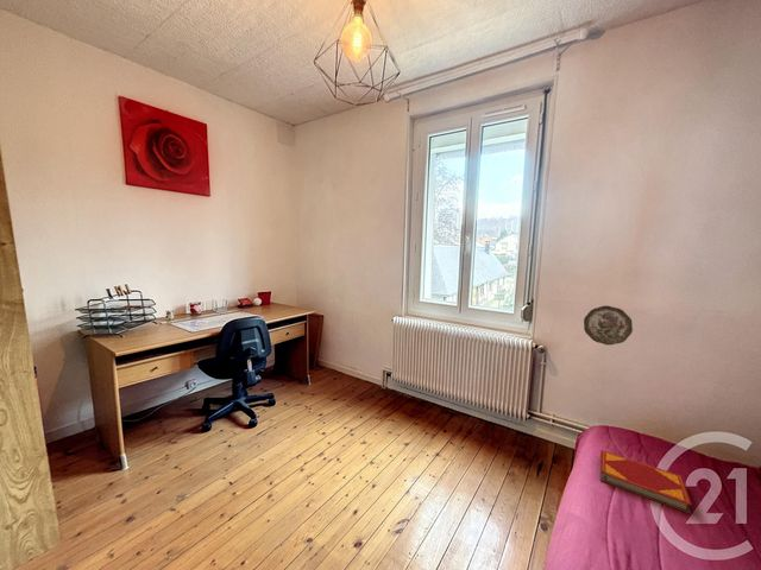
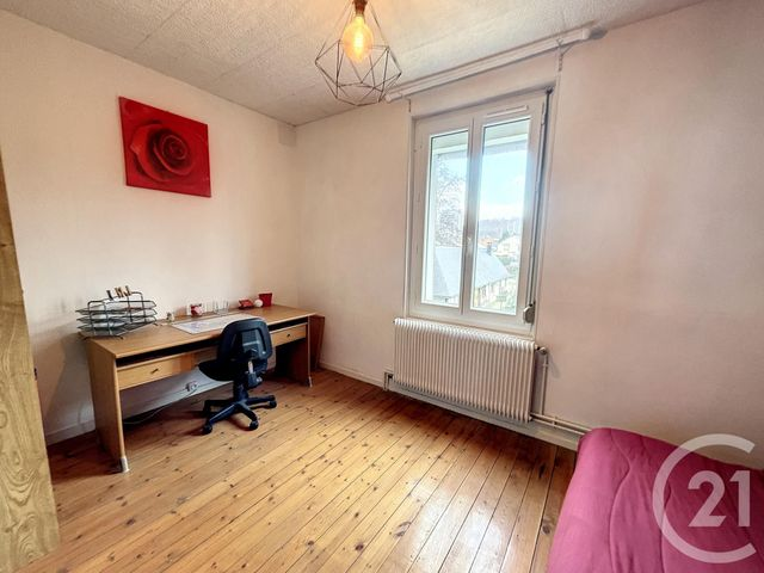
- hardback book (640, 477)
- decorative plate (606, 324)
